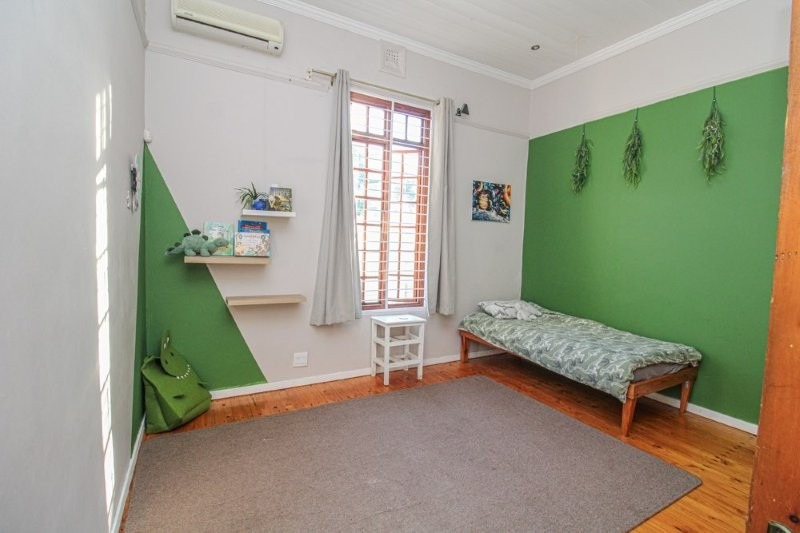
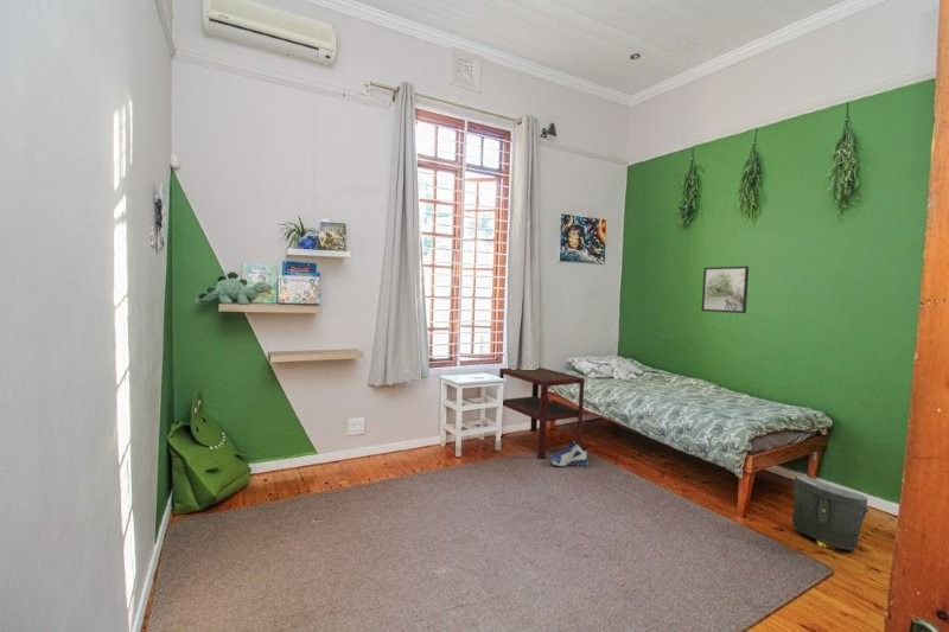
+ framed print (724, 289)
+ sneaker (568, 452)
+ side table (539, 408)
+ bag (826, 511)
